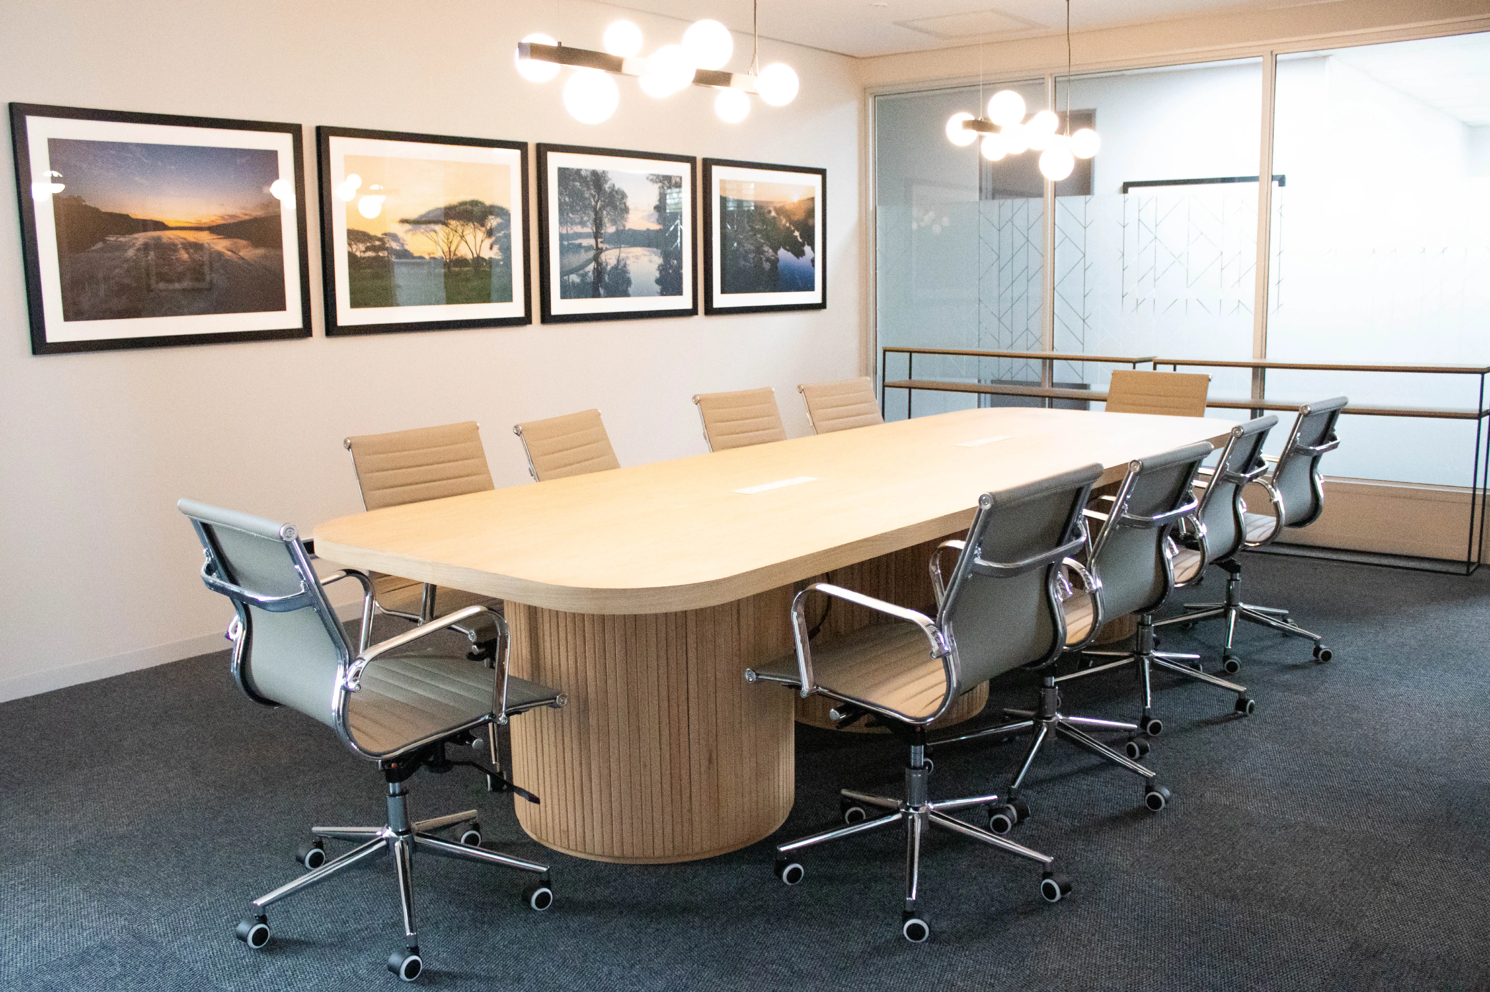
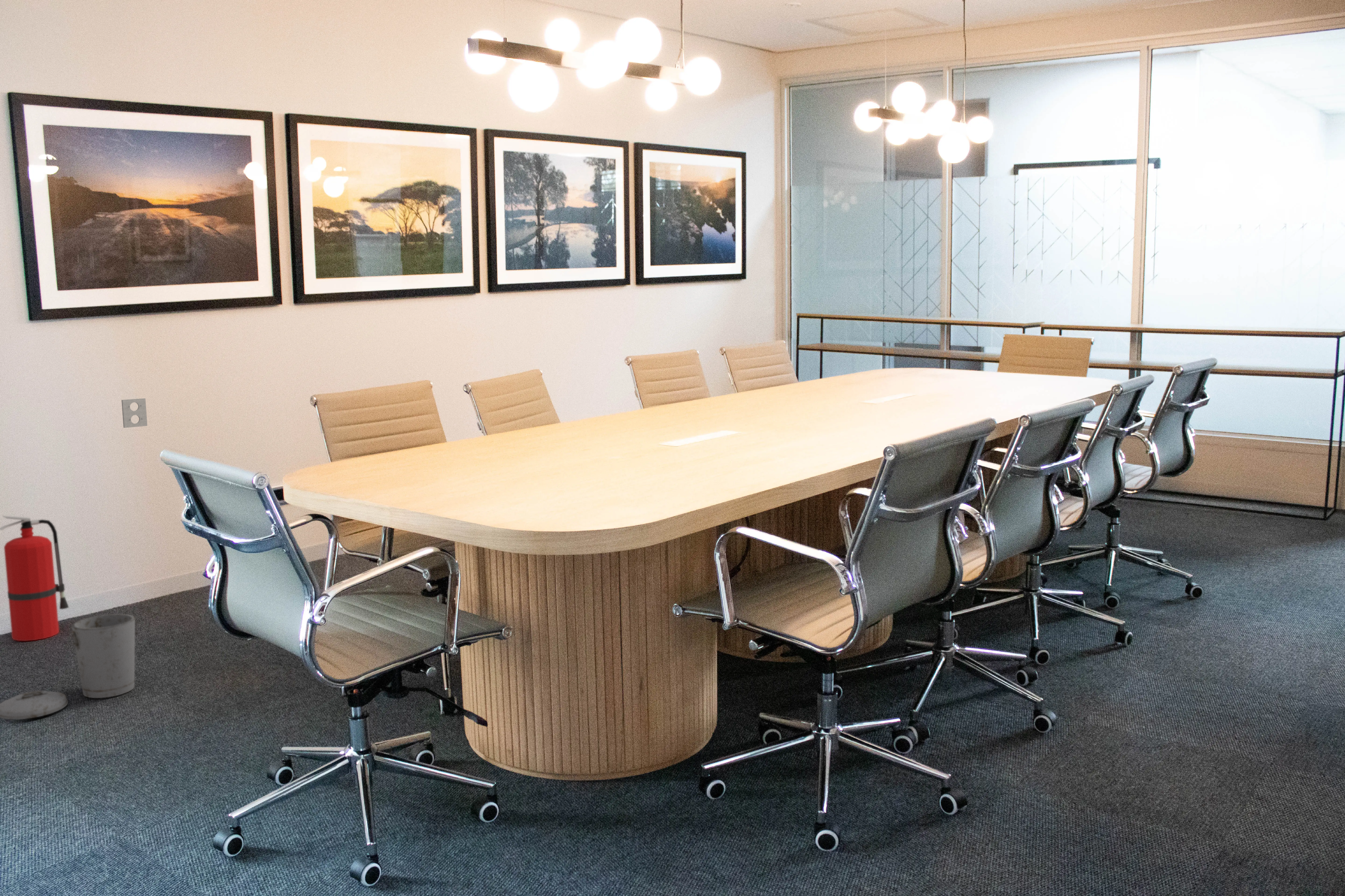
+ trash can (77, 662)
+ fire extinguisher (34, 574)
+ electrical outlet (135, 413)
